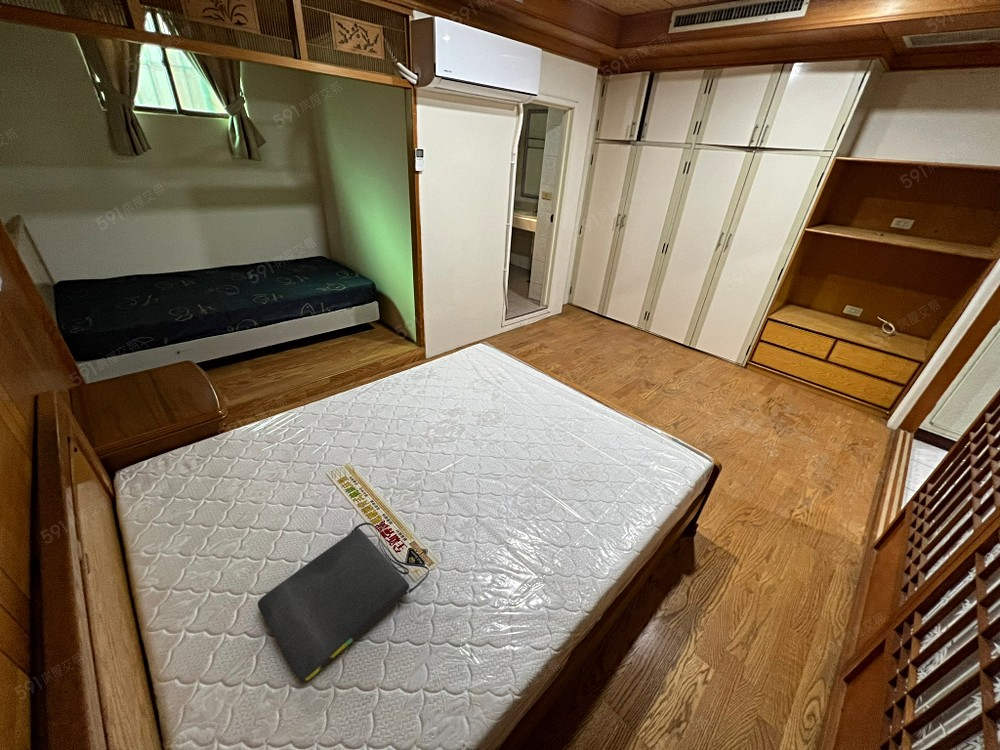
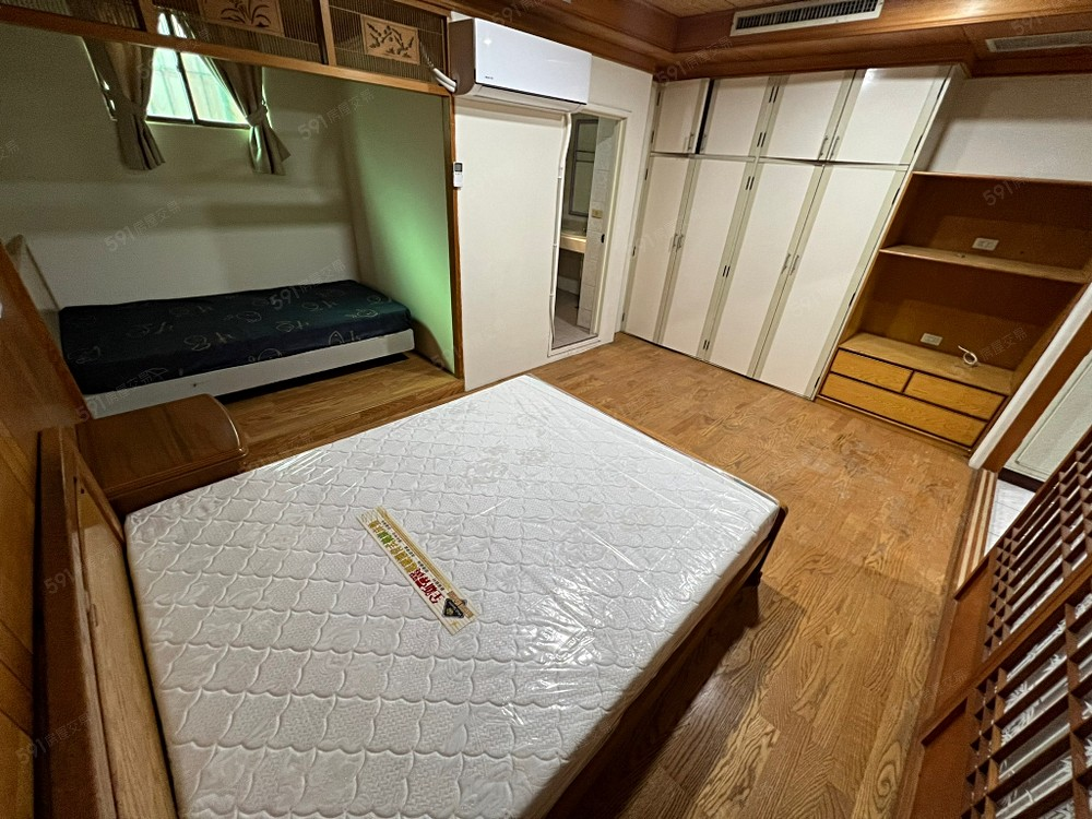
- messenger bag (346, 586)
